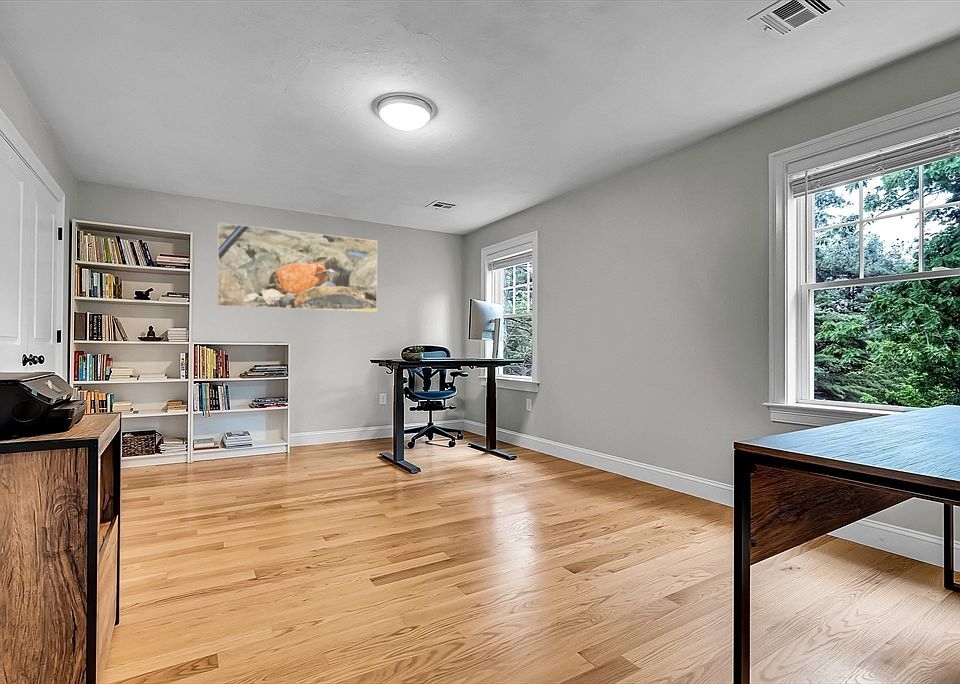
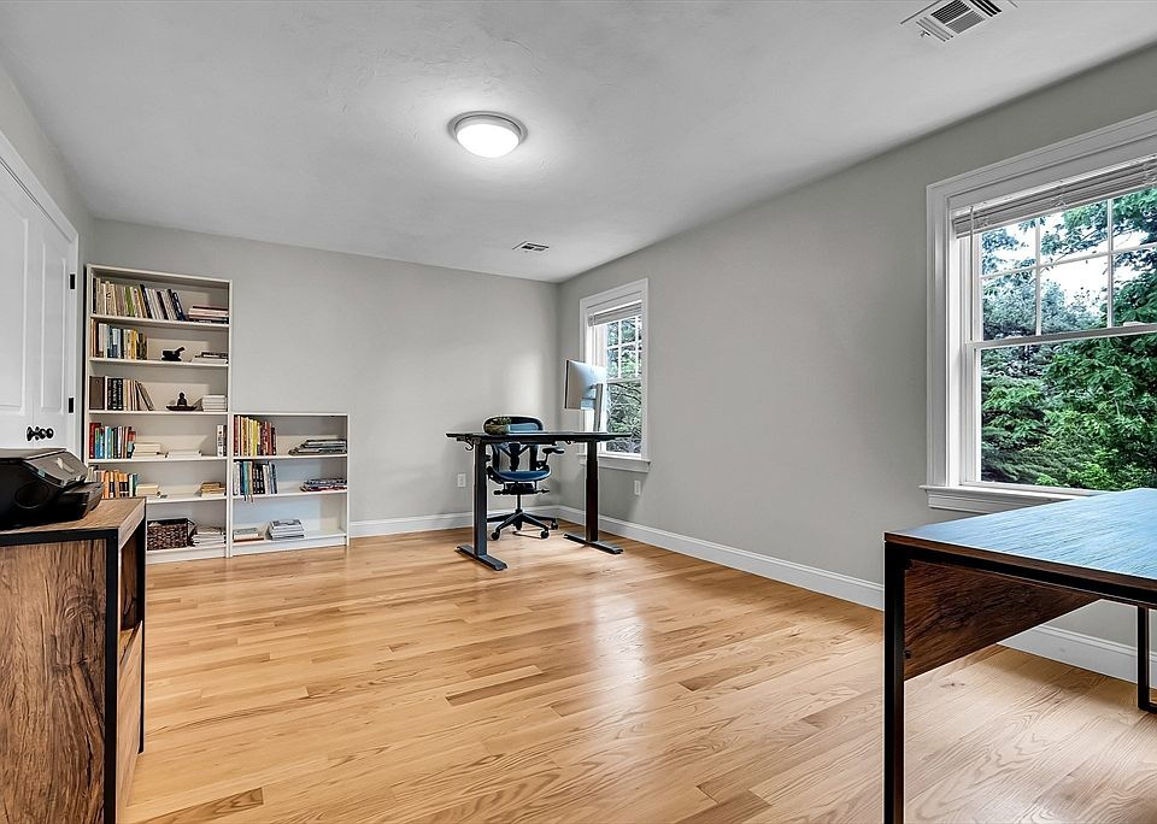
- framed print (303, 270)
